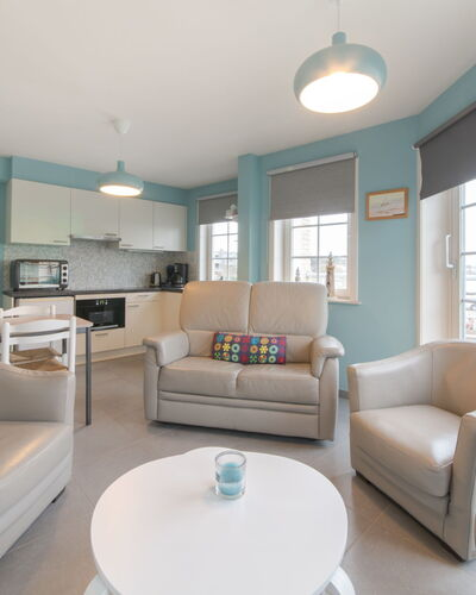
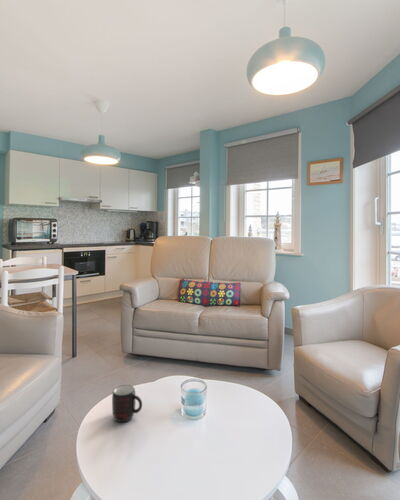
+ mug (127, 403)
